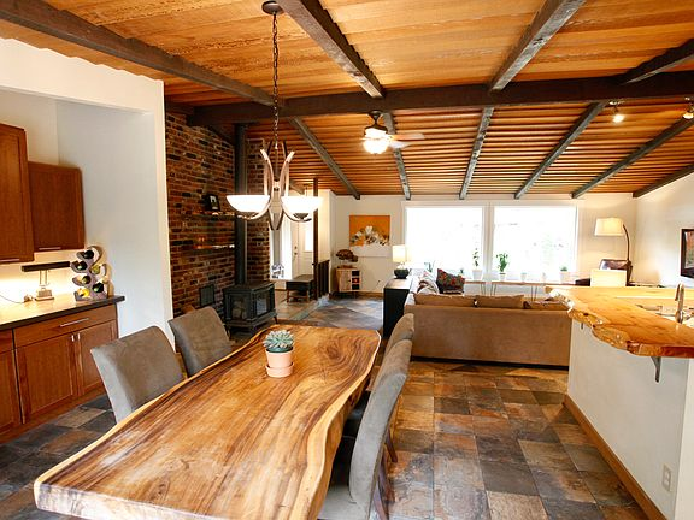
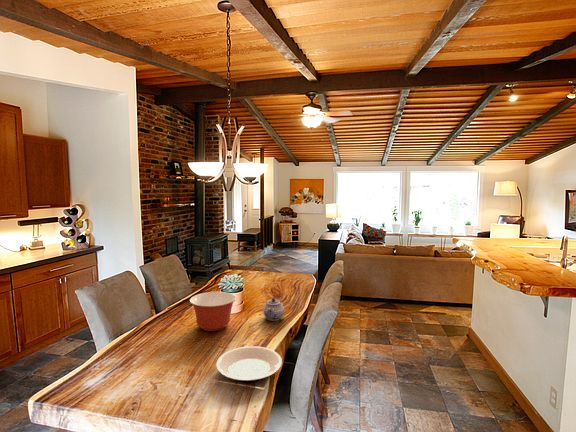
+ teapot (273, 308)
+ mixing bowl (213, 312)
+ plate (249, 366)
